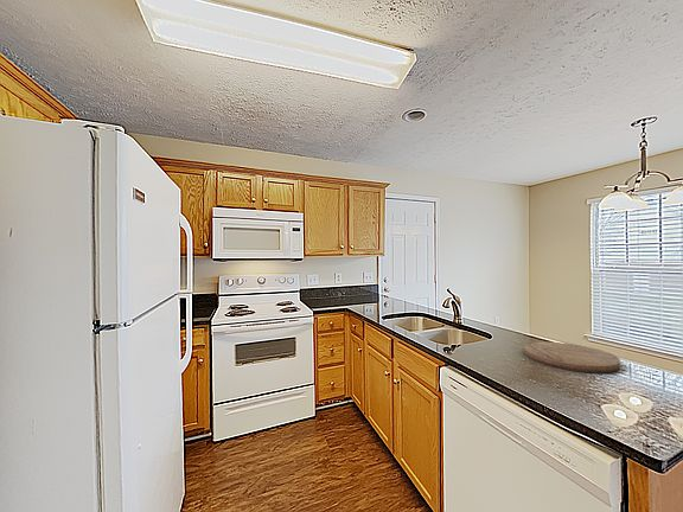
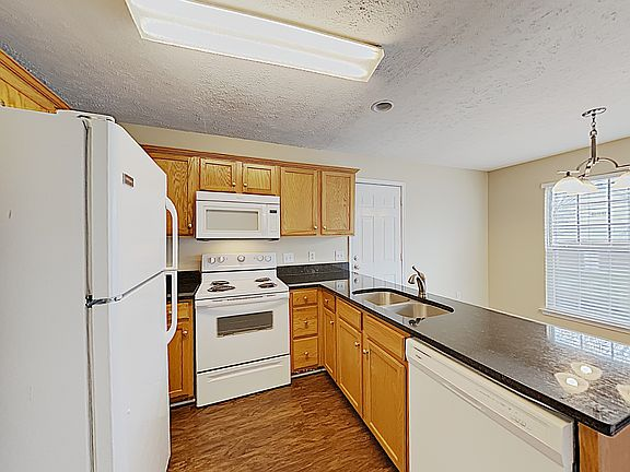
- cutting board (568, 356)
